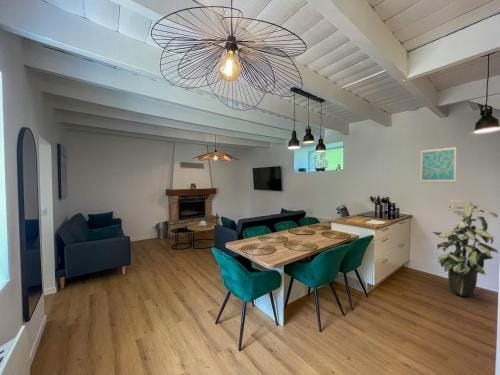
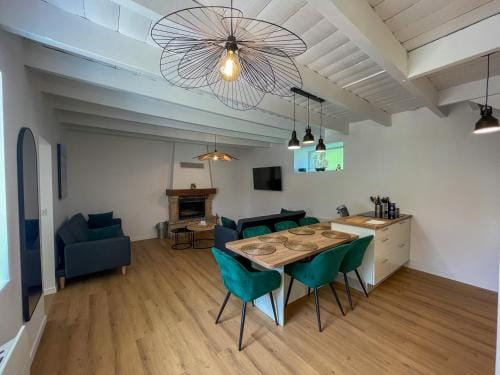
- indoor plant (462, 246)
- wall art (437, 165)
